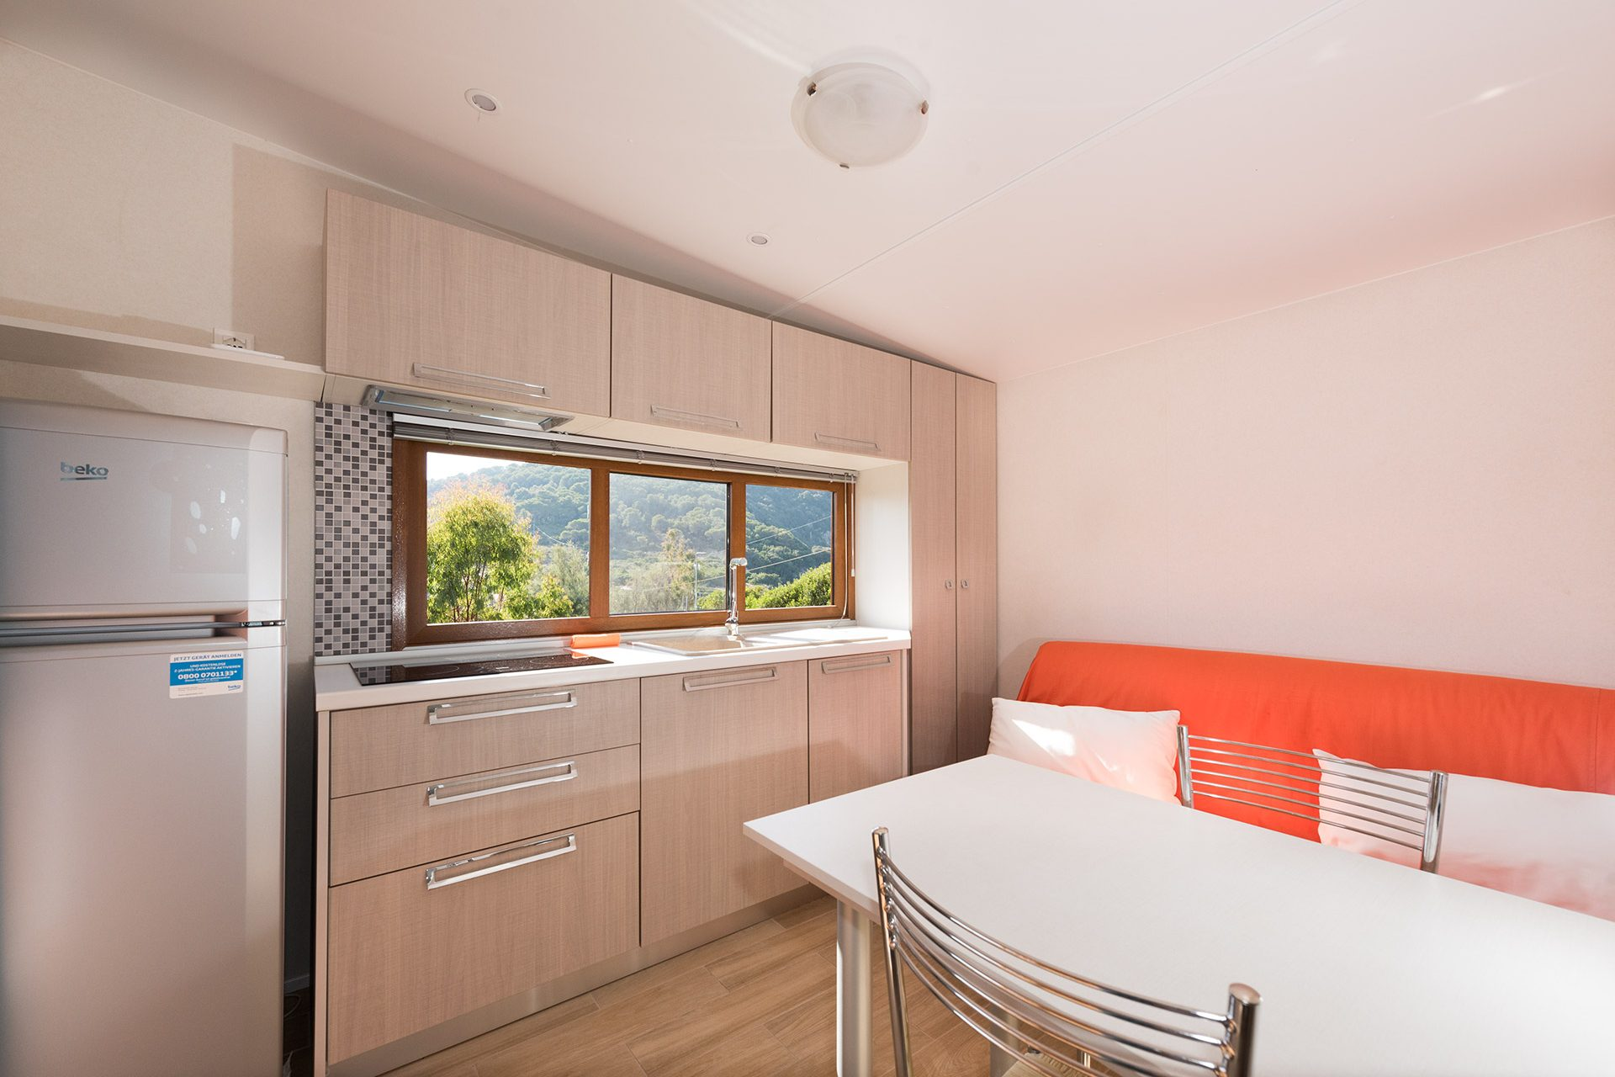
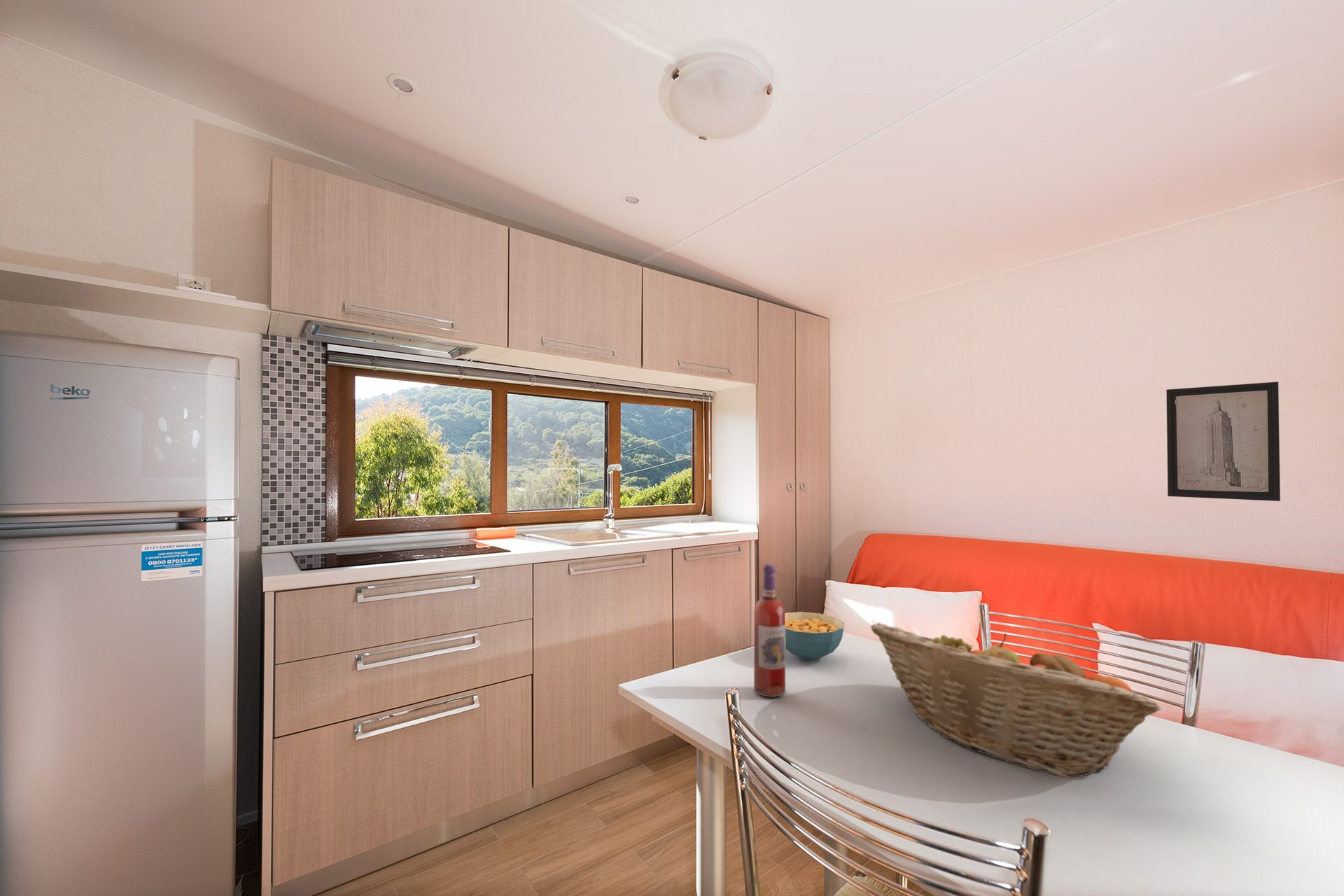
+ wine bottle (769, 628)
+ cereal bowl (808, 638)
+ fruit basket (995, 679)
+ wall art (1220, 442)
